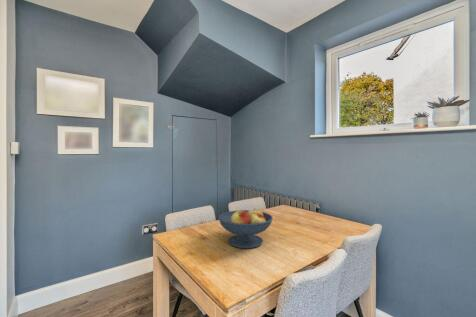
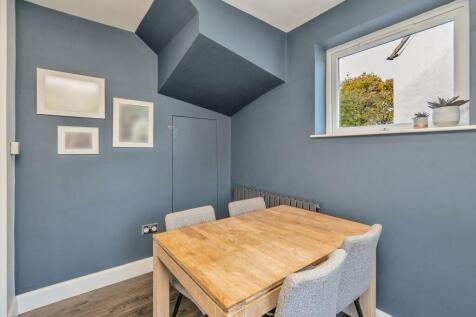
- fruit bowl (245, 224)
